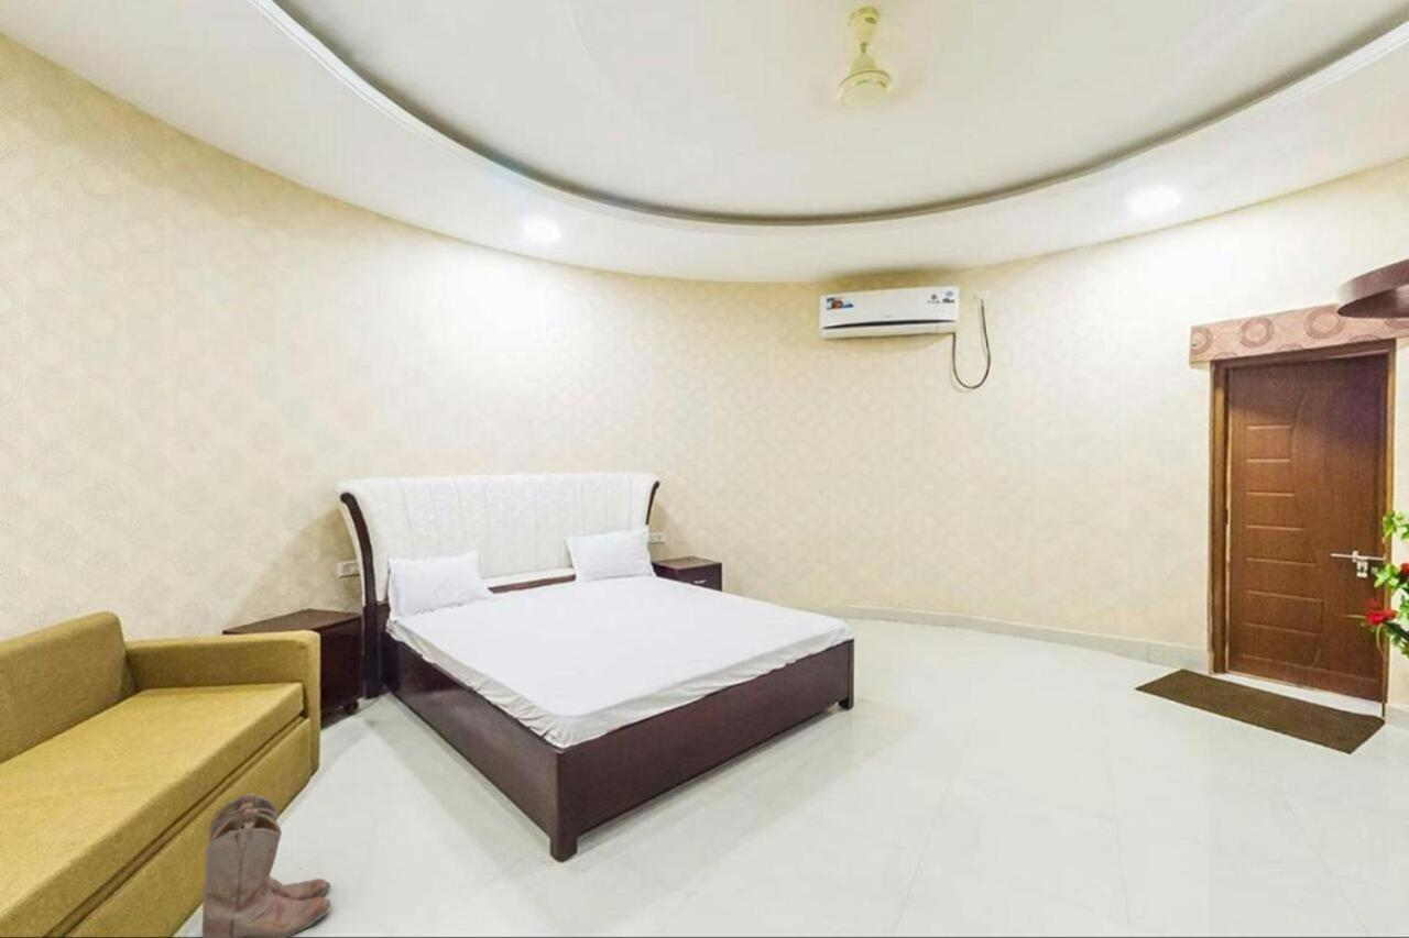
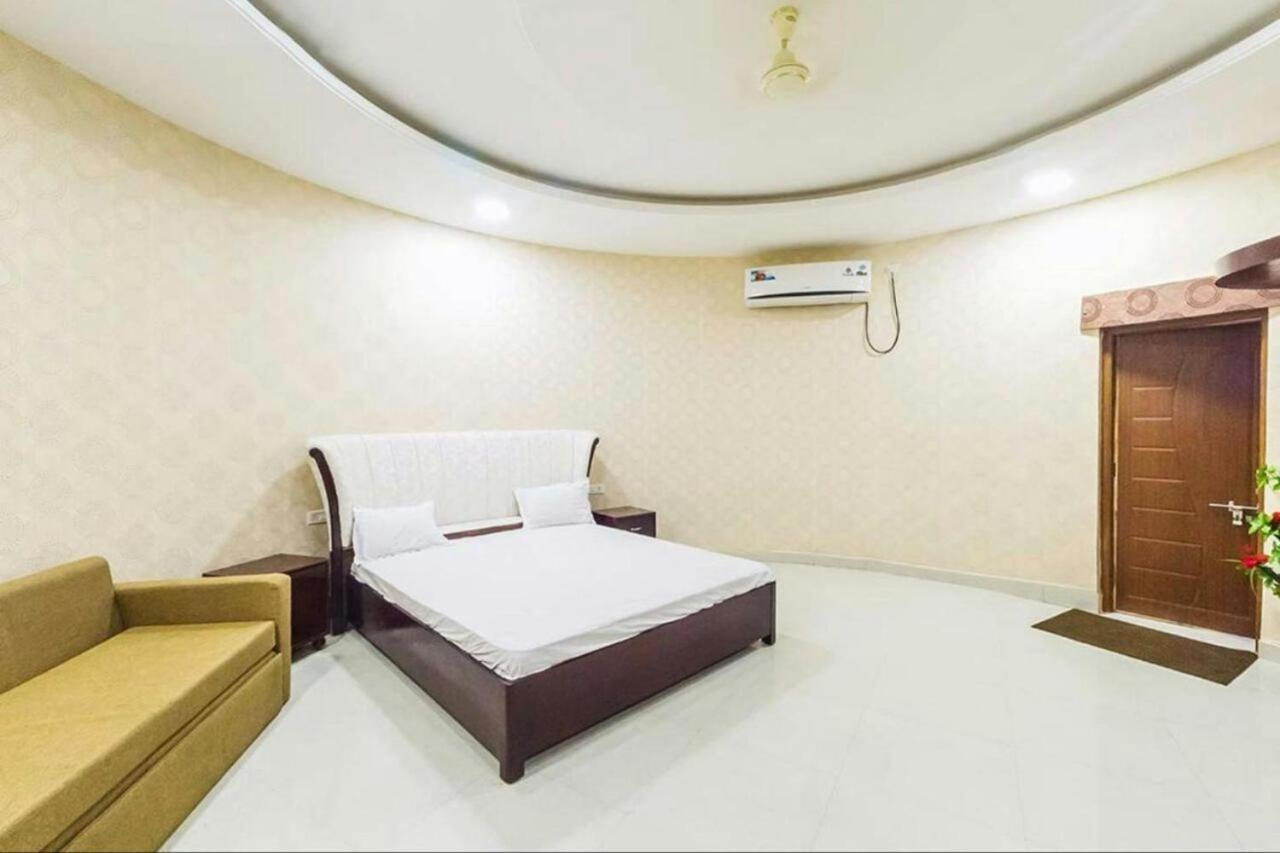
- boots (271, 859)
